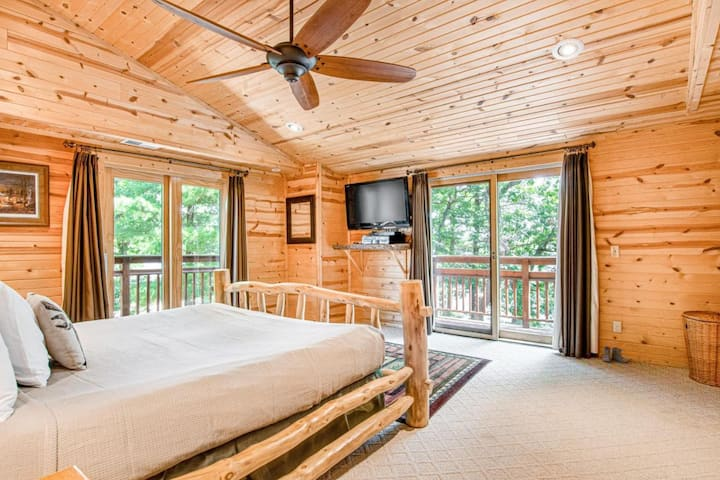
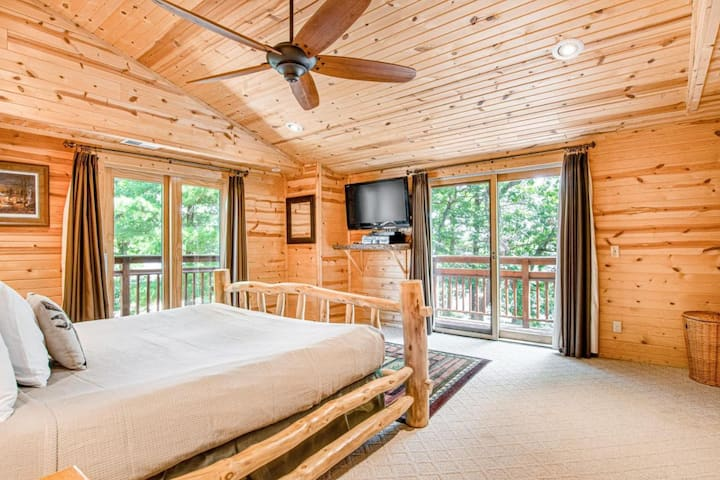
- boots (612, 354)
